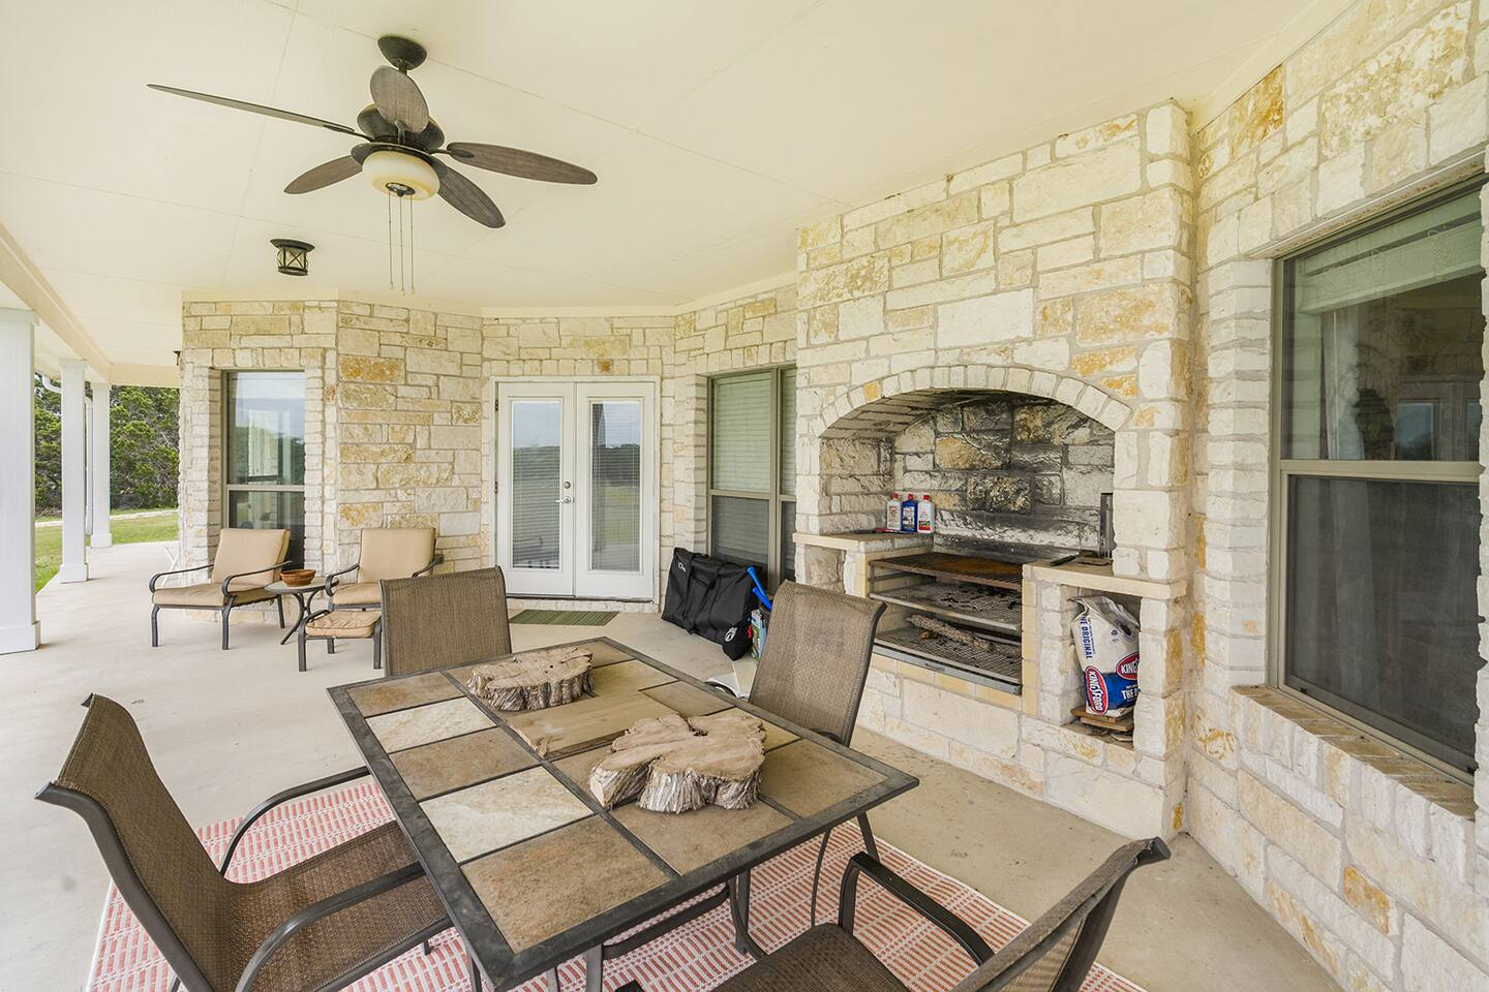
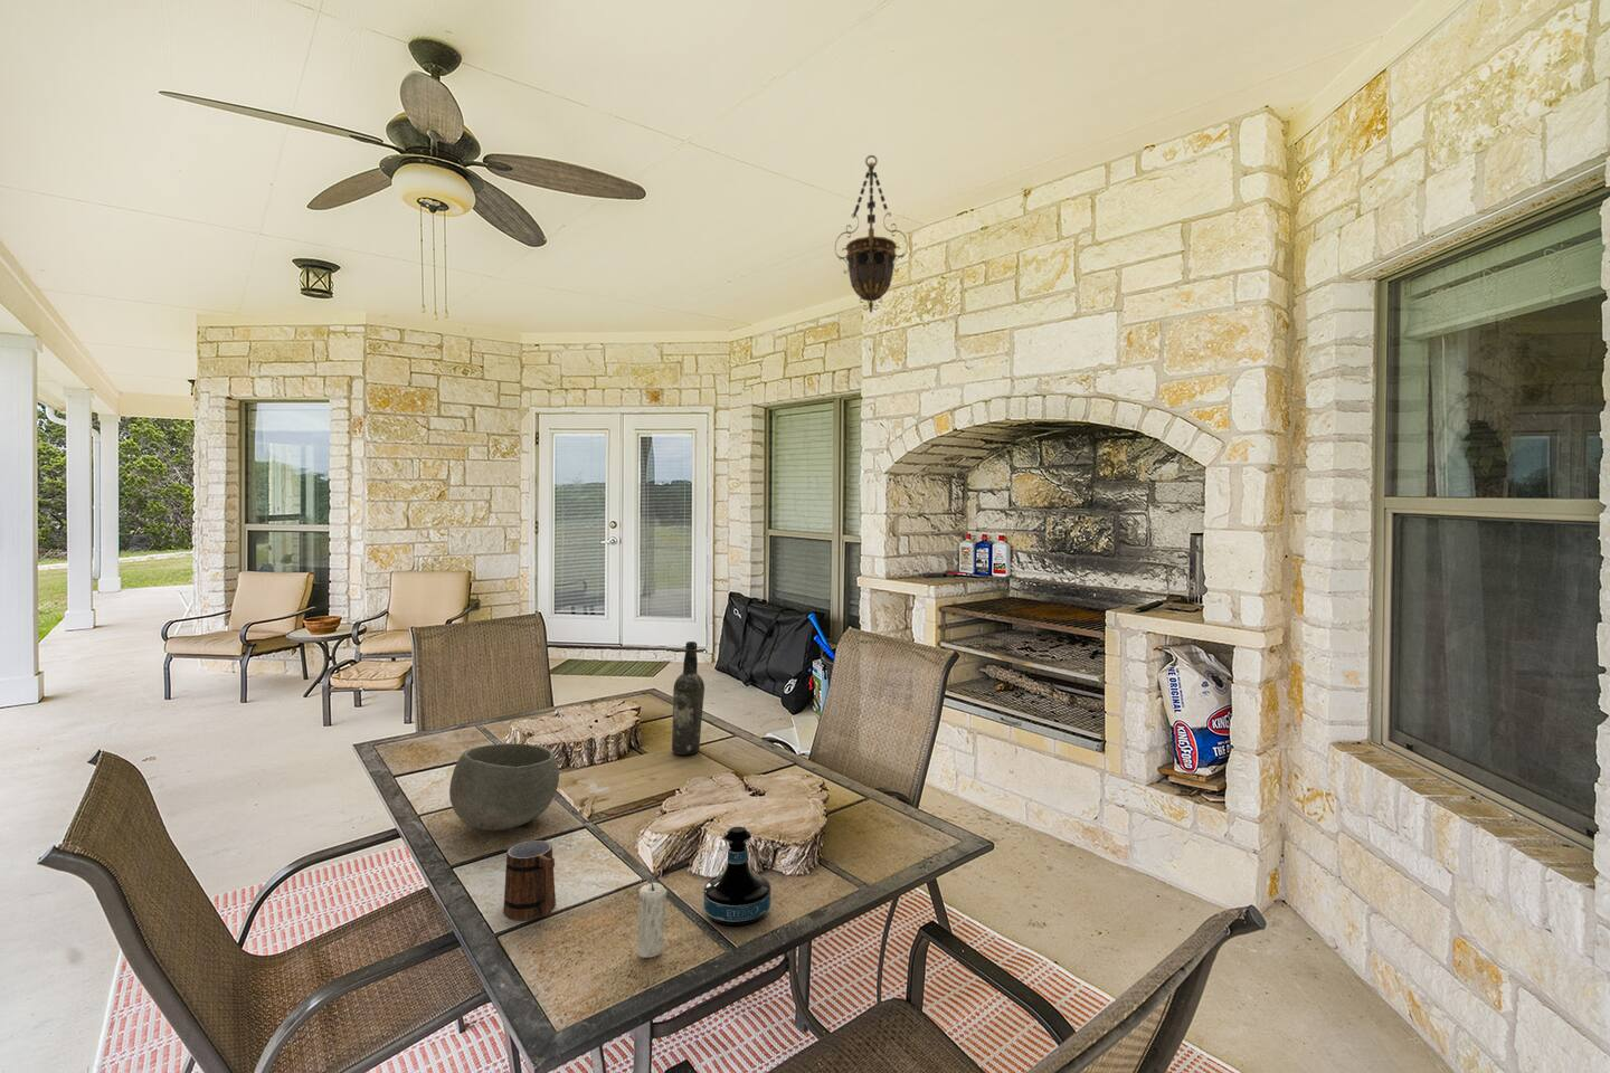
+ tequila bottle (737, 869)
+ bowl (506, 786)
+ mug (534, 879)
+ hanging lantern (871, 234)
+ beer bottle (688, 696)
+ candle (652, 913)
